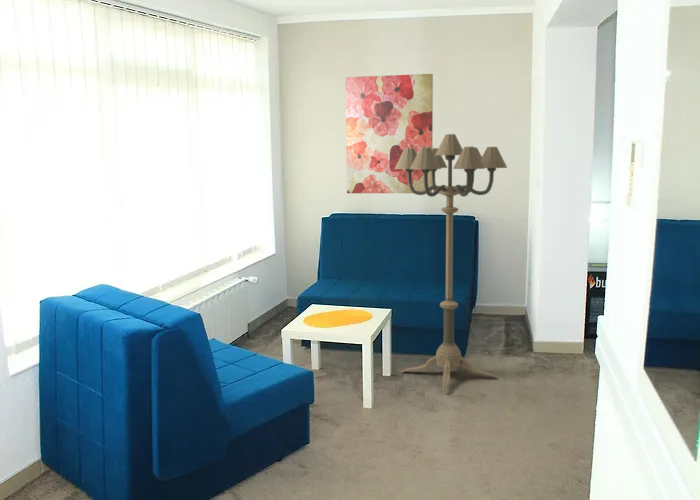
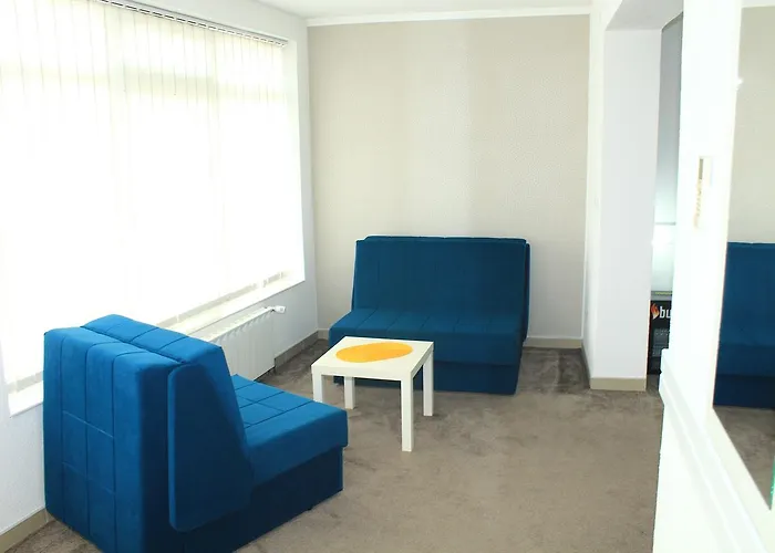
- wall art (388, 135)
- floor lamp (449, 257)
